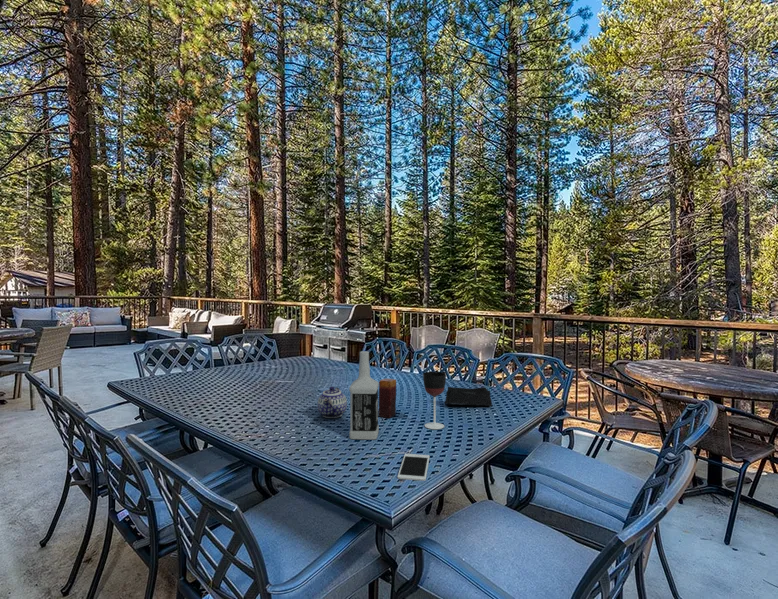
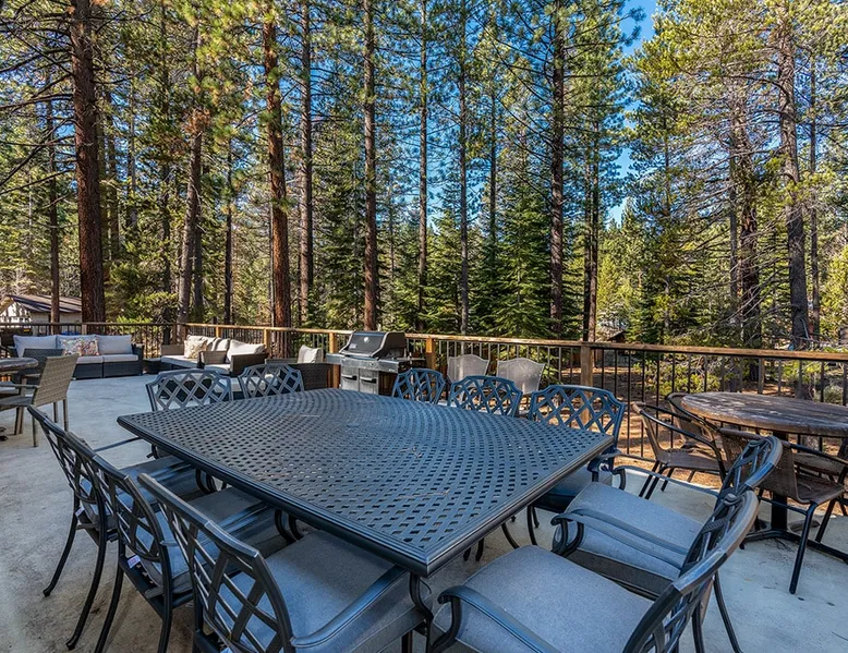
- speaker (467, 396)
- teapot (332, 400)
- wineglass (434, 399)
- candle (387, 397)
- vodka (364, 393)
- cell phone (414, 466)
